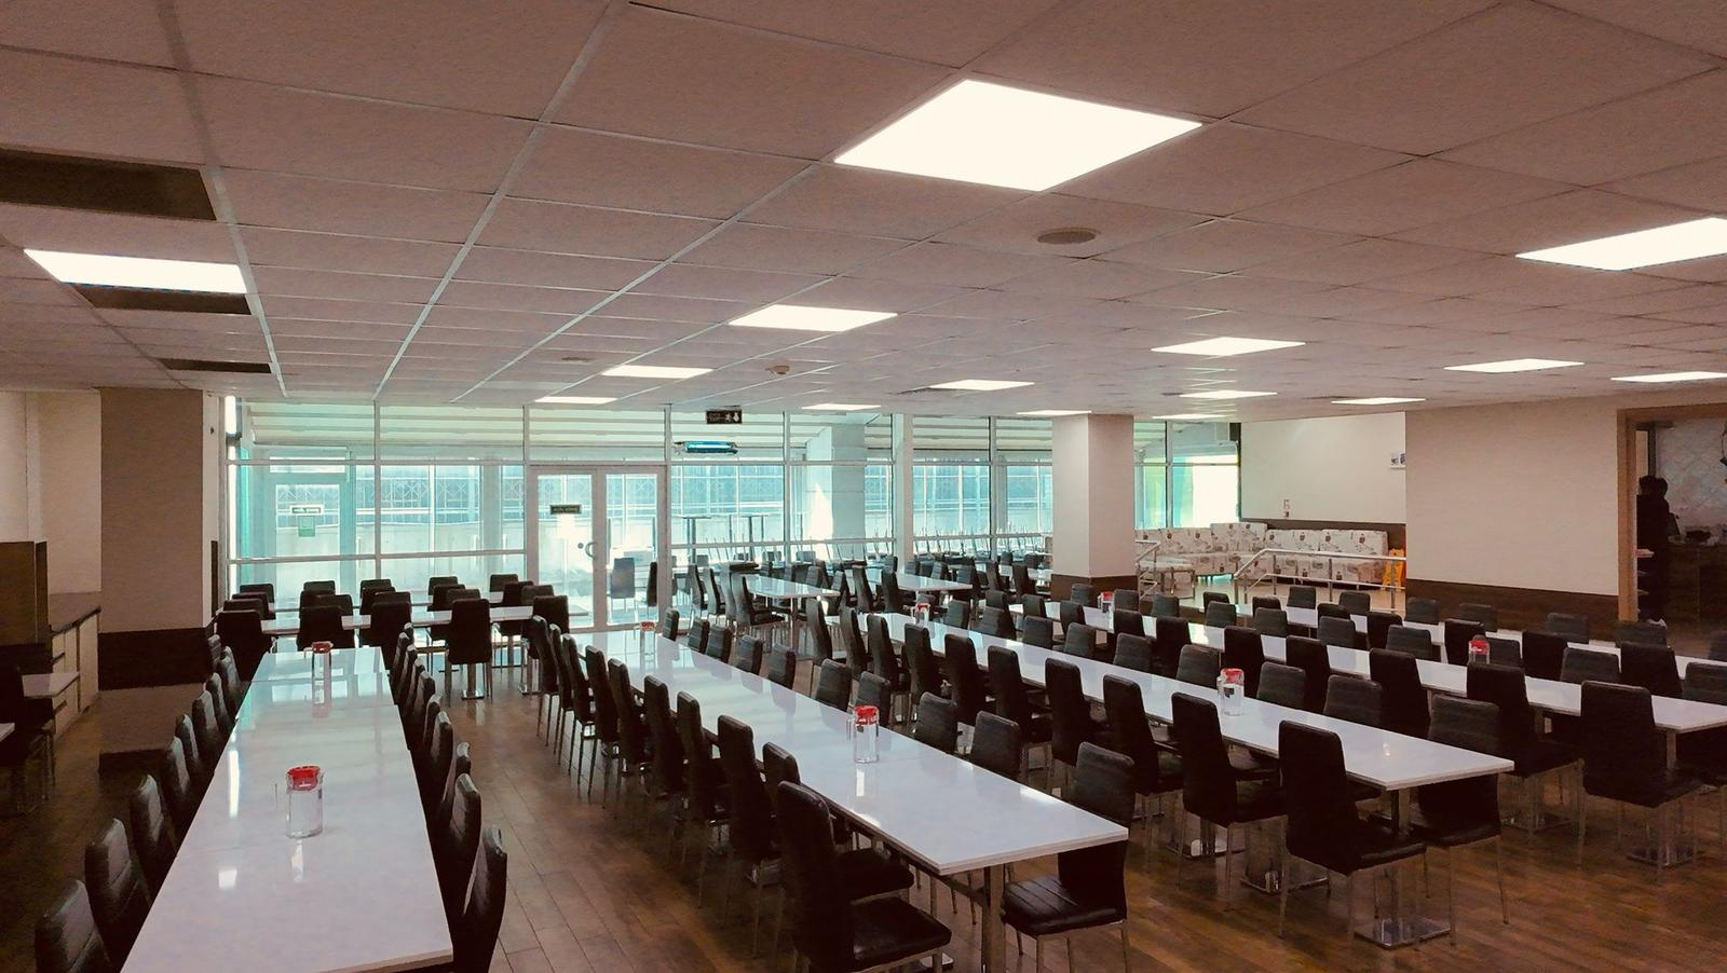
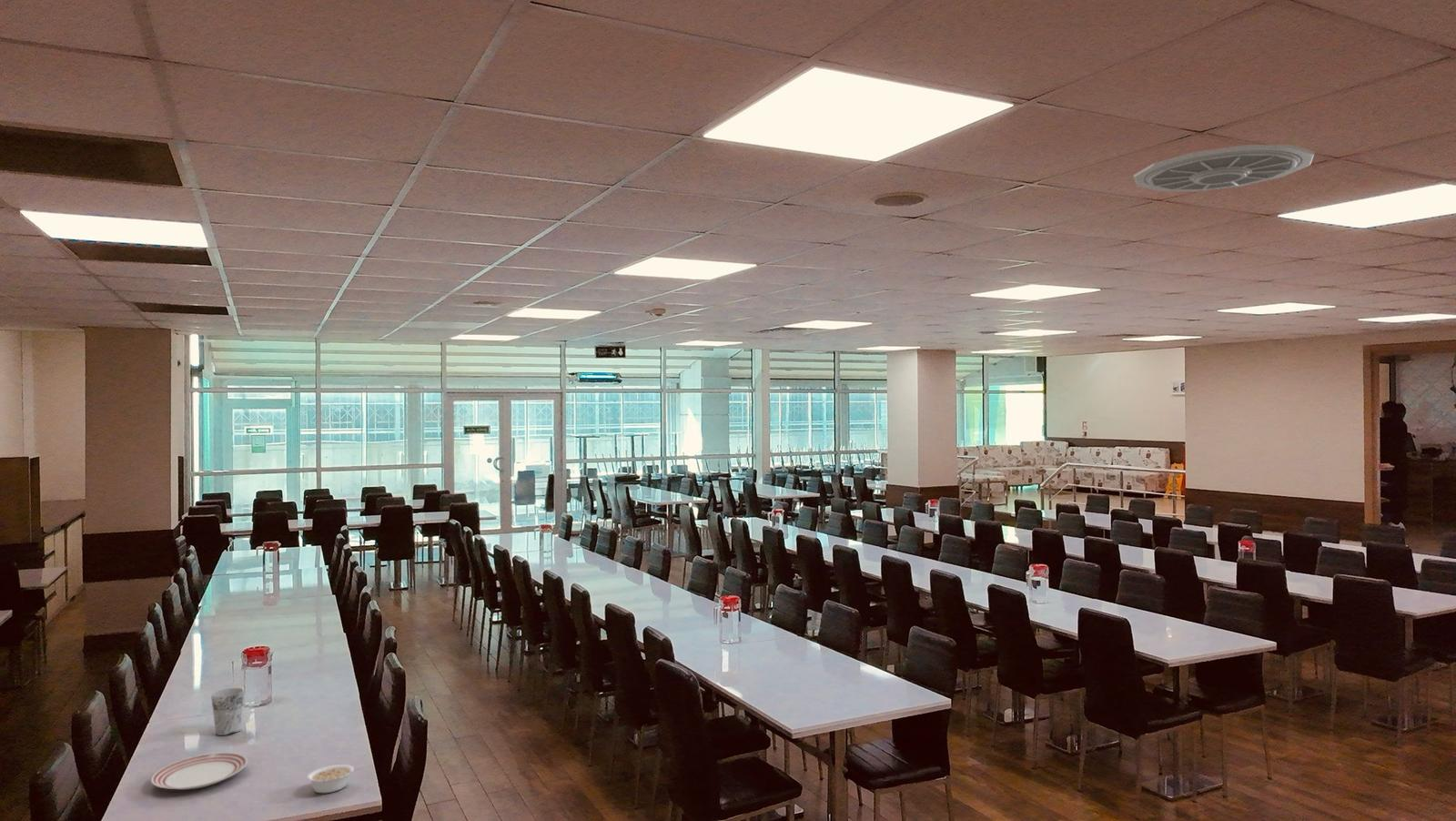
+ dinner plate (200, 773)
+ cup (228, 712)
+ ceiling vent (1219, 173)
+ legume (332, 777)
